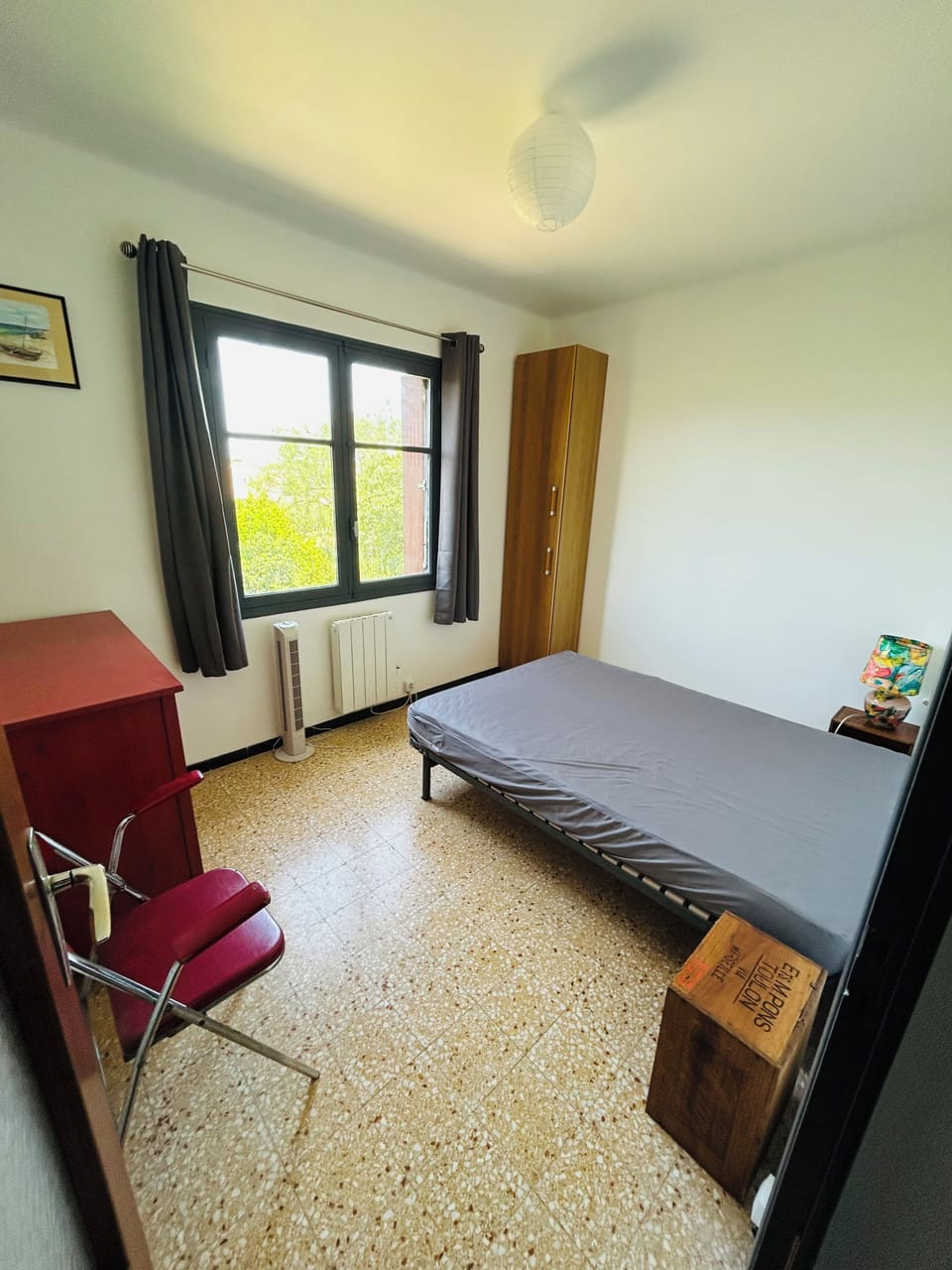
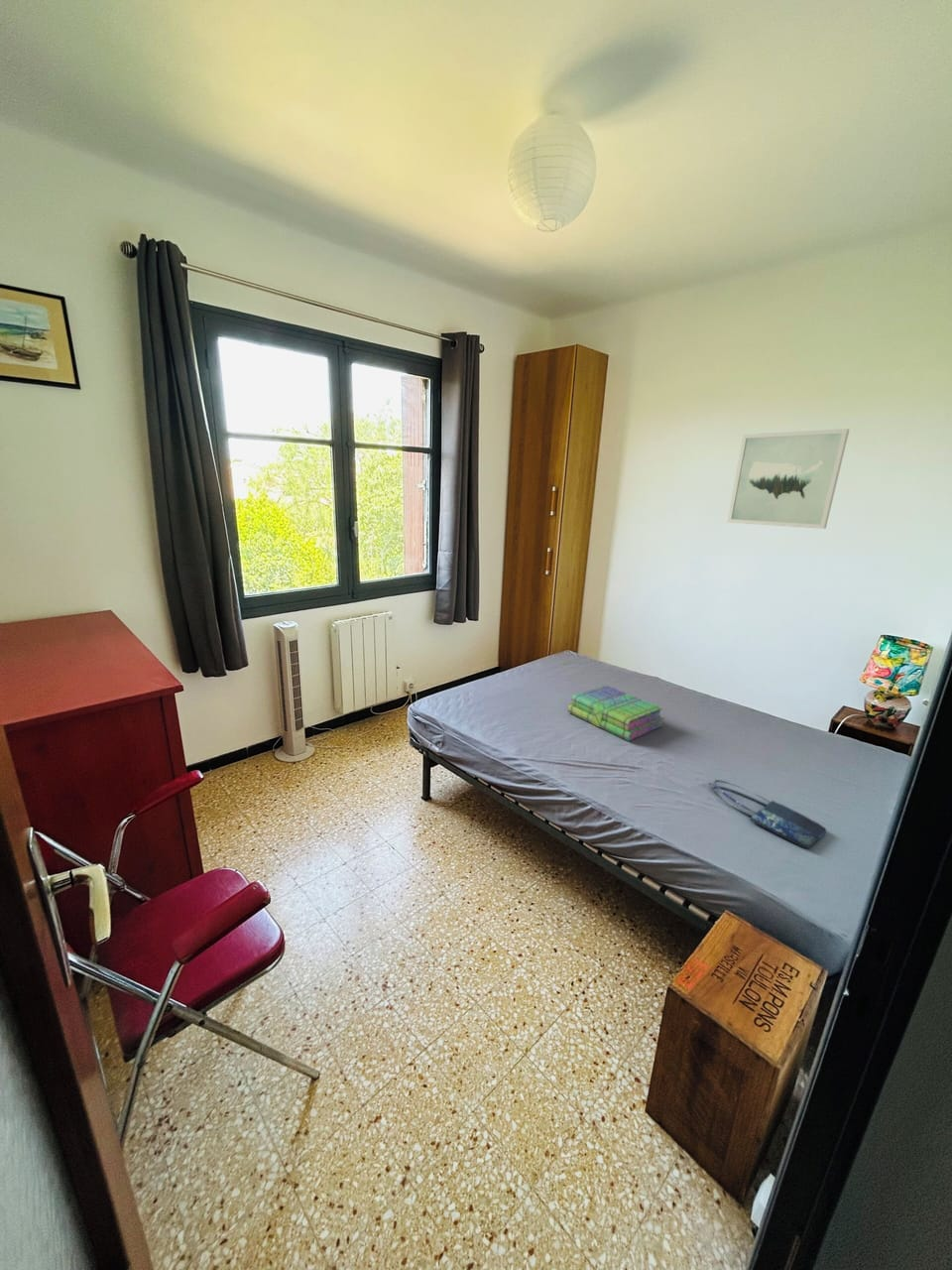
+ stack of books (615, 709)
+ shopping bag (763, 809)
+ wall art (782, 479)
